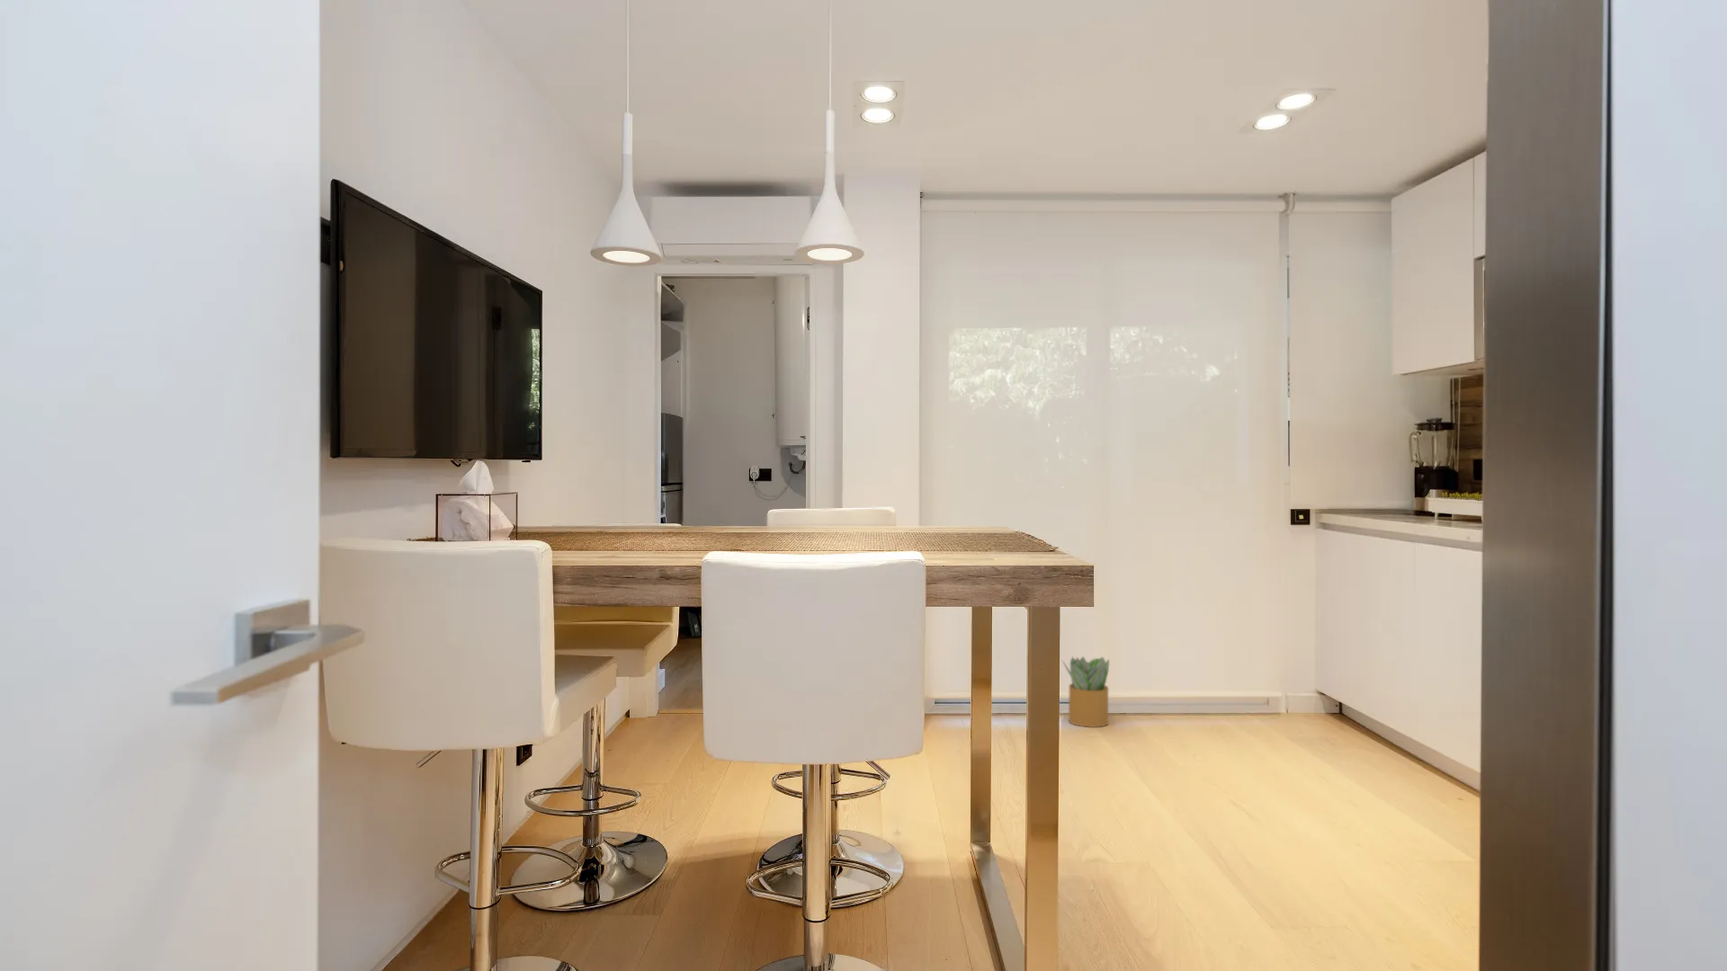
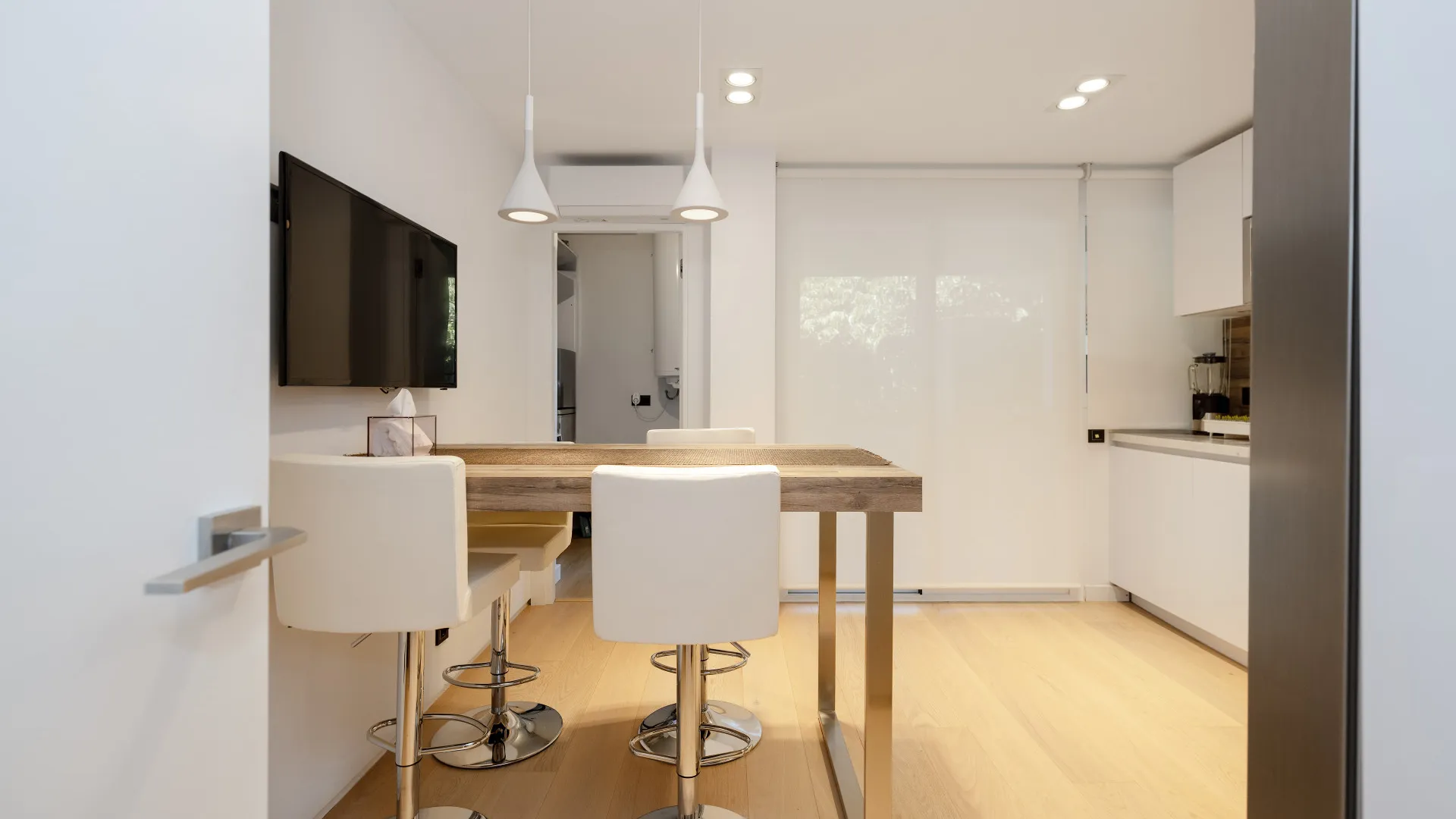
- potted plant (1085, 690)
